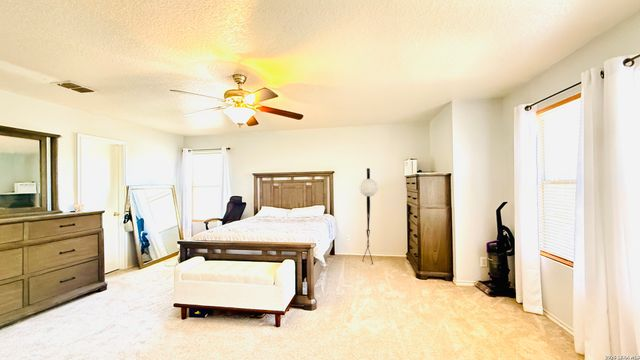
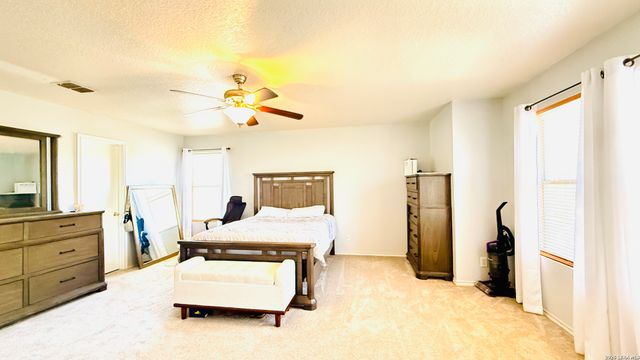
- floor lamp (369, 215)
